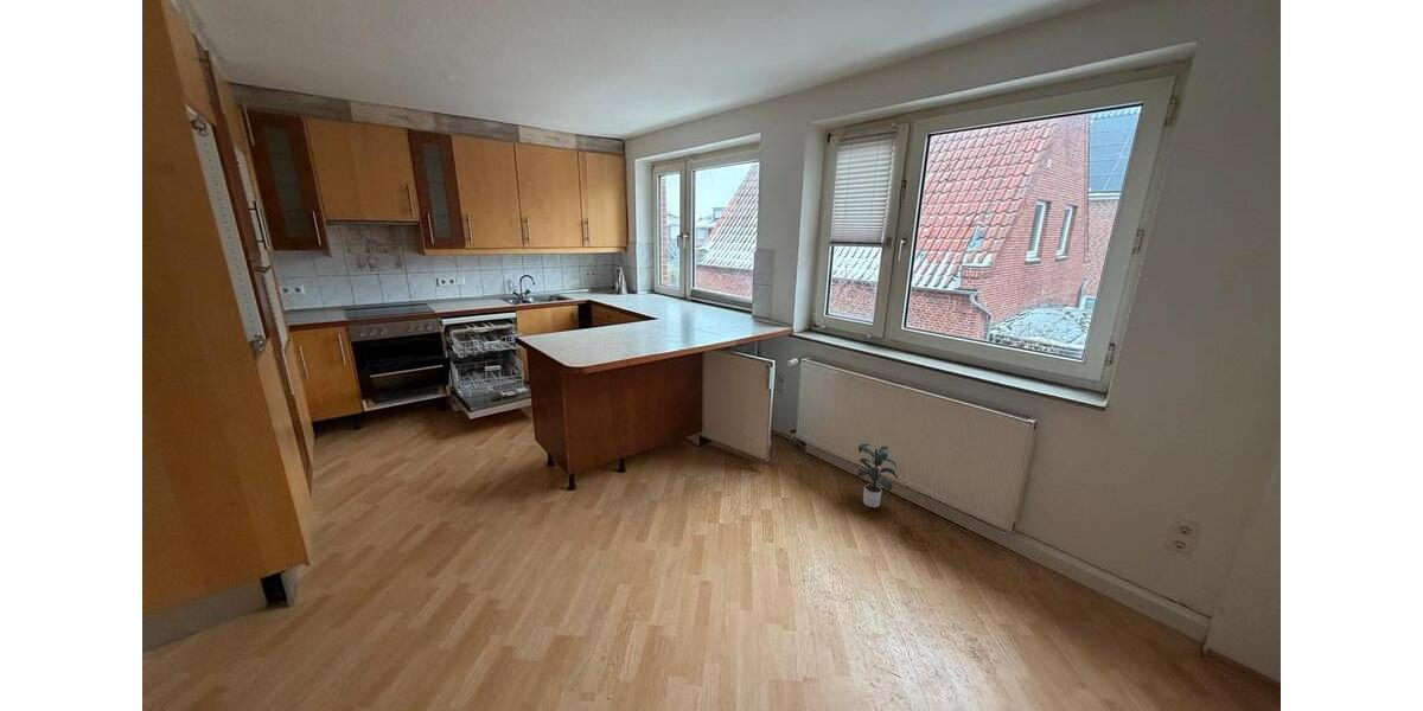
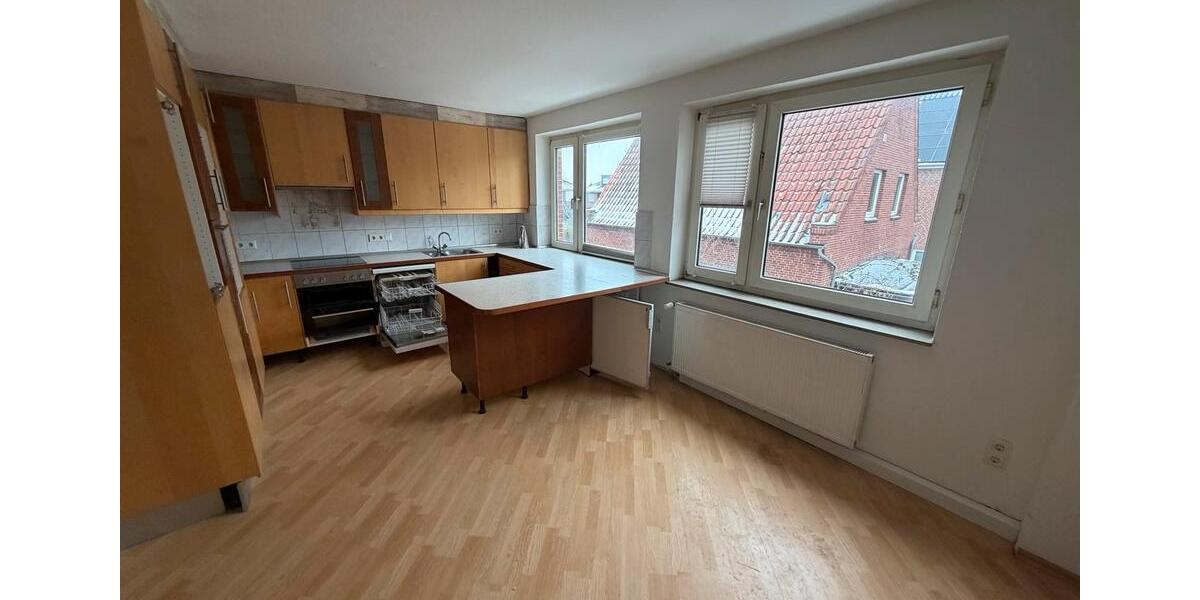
- potted plant (879, 475)
